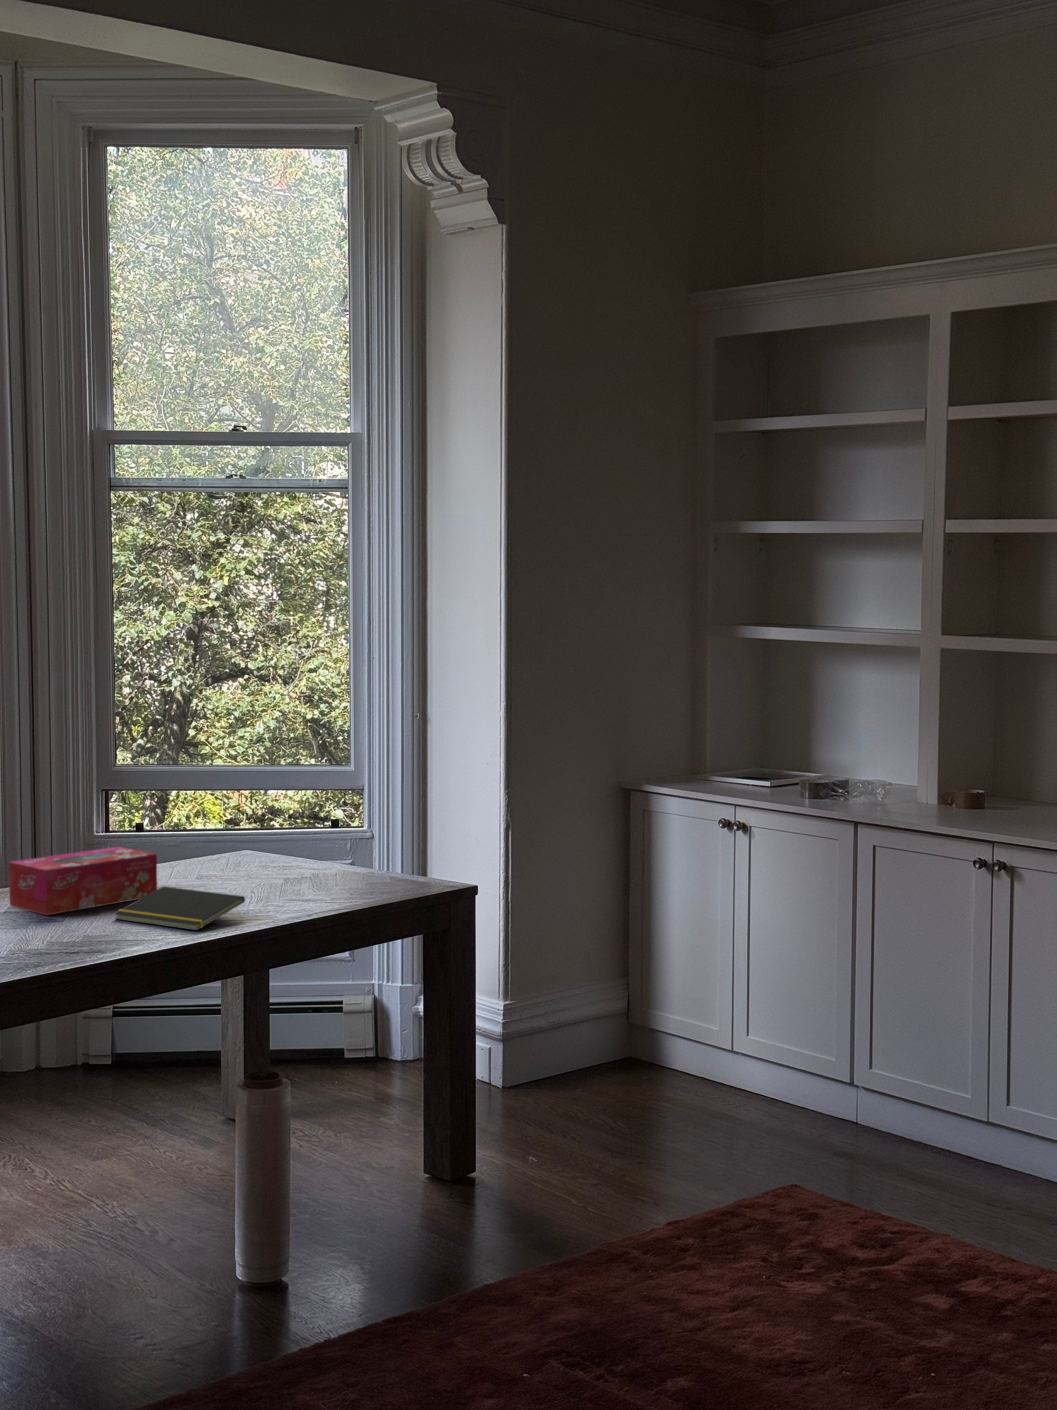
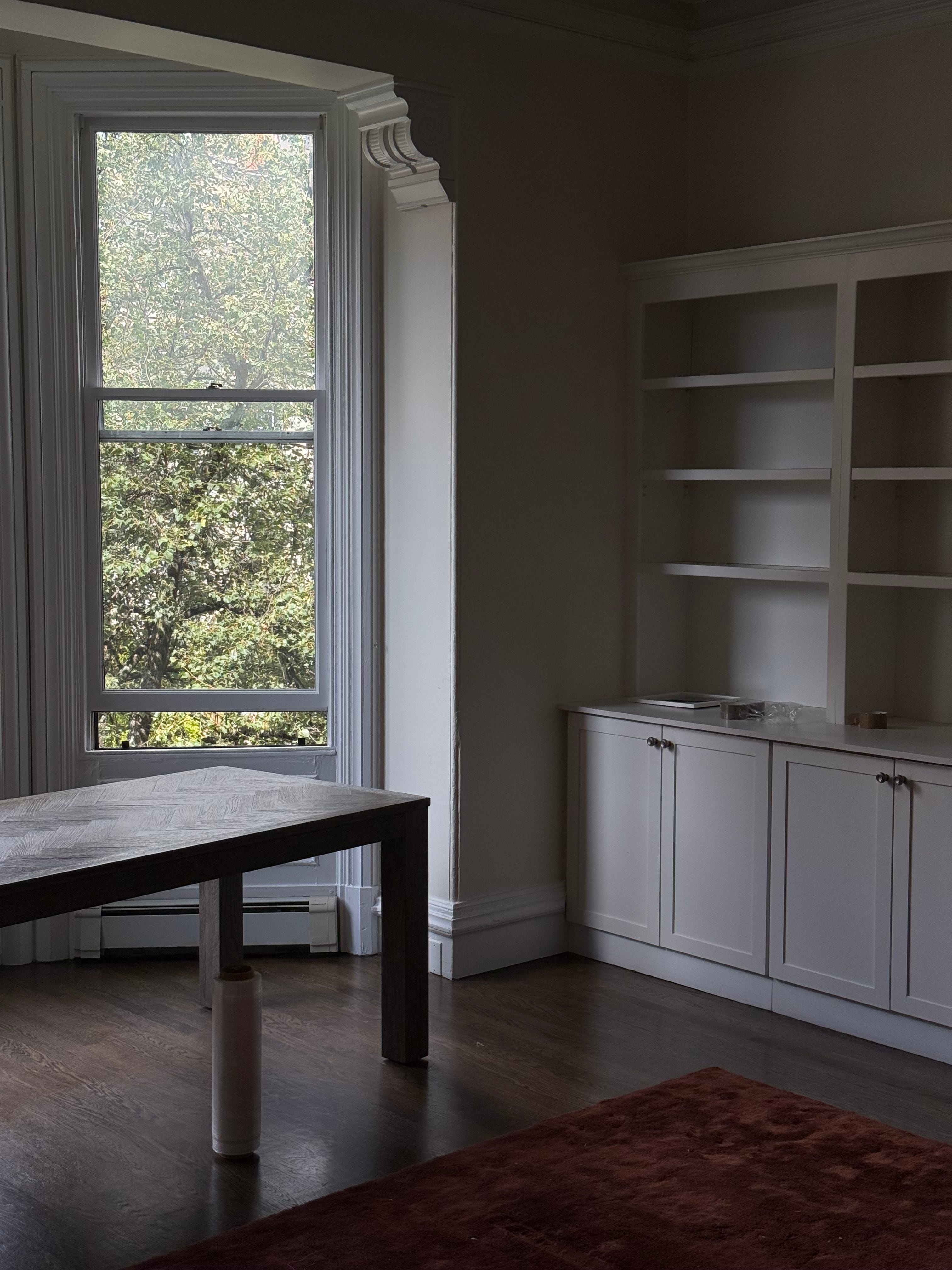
- notepad (180, 907)
- tissue box (84, 879)
